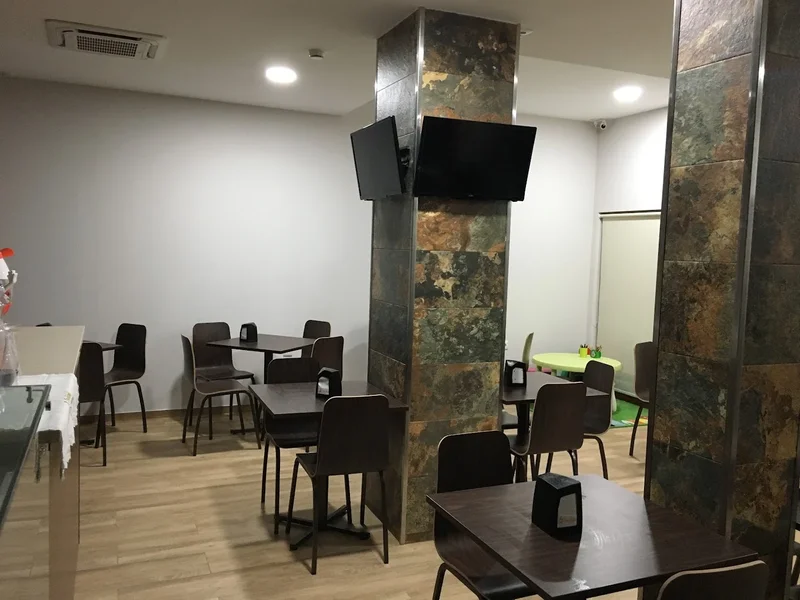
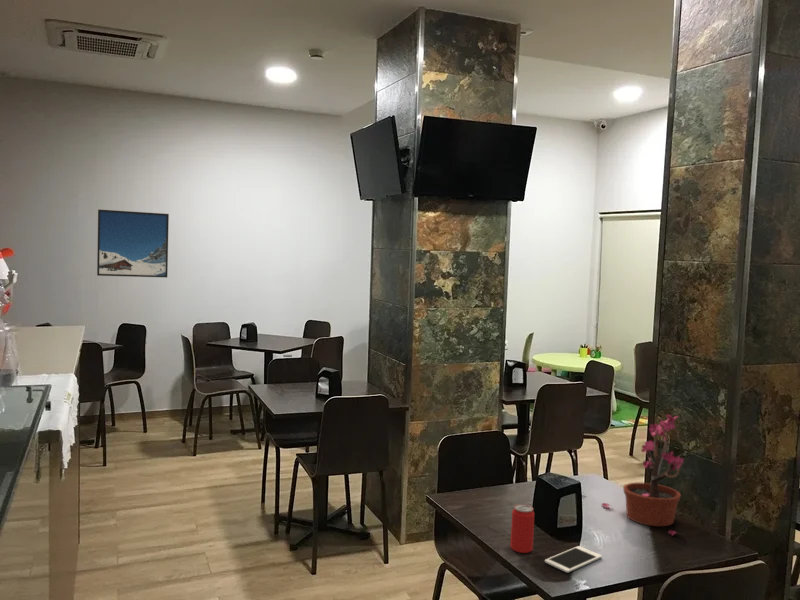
+ beverage can (522, 528)
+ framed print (133, 244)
+ potted plant (645, 464)
+ cell phone (573, 558)
